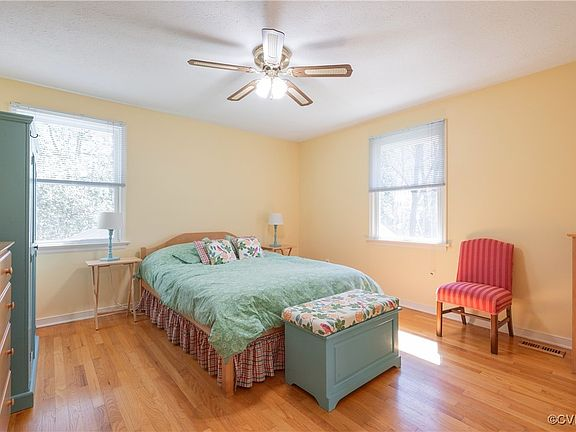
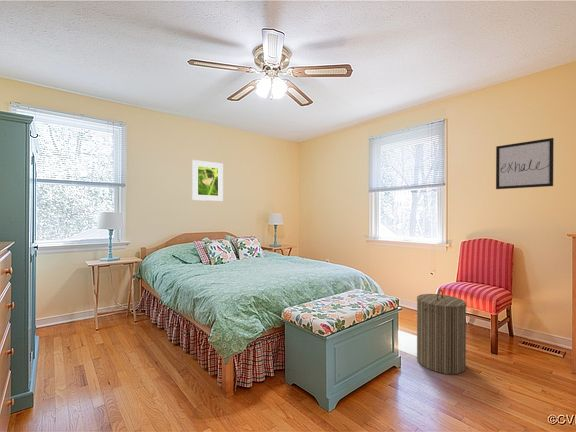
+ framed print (208, 181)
+ wall art (523, 165)
+ laundry hamper (440, 326)
